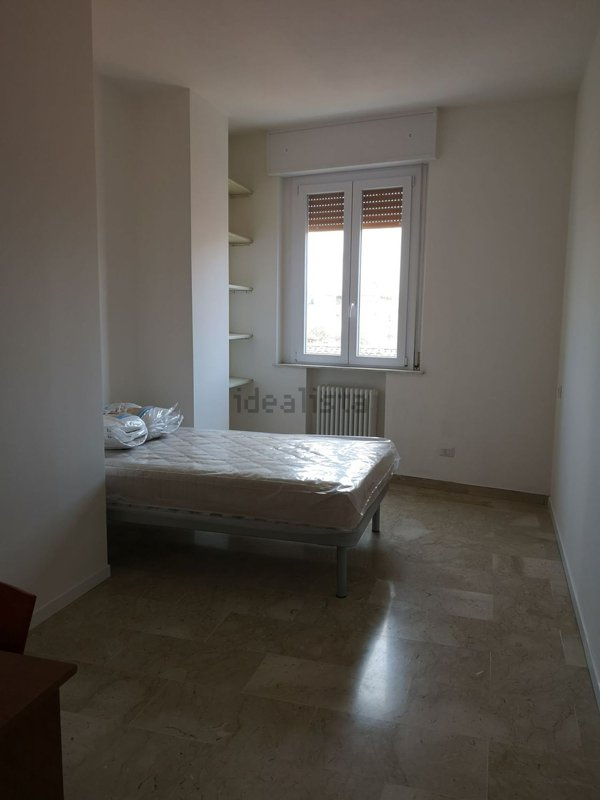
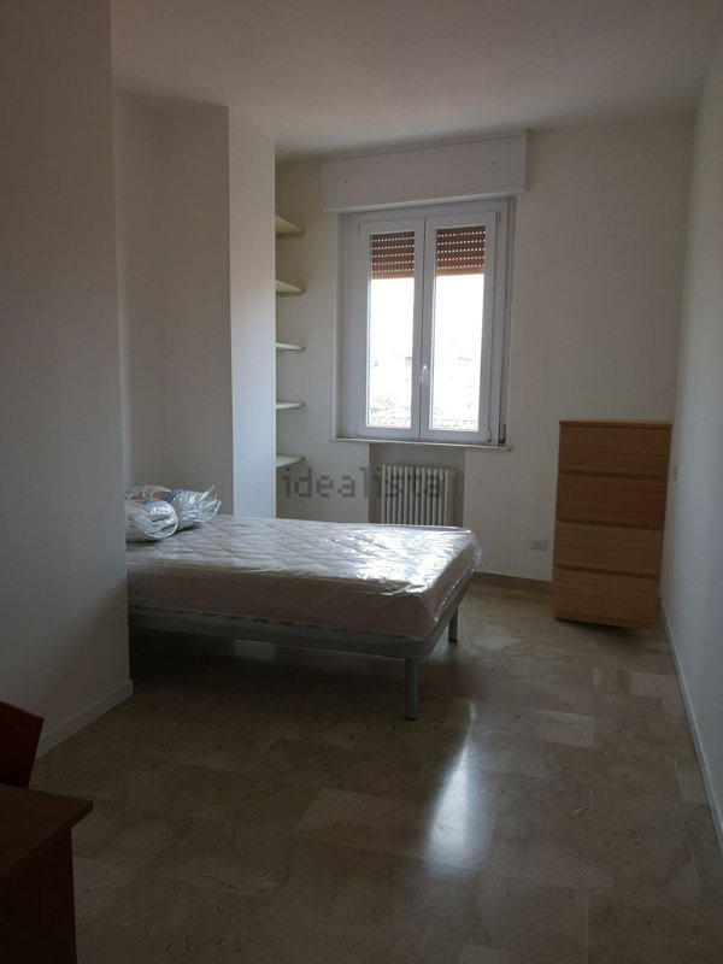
+ dresser (611, 518)
